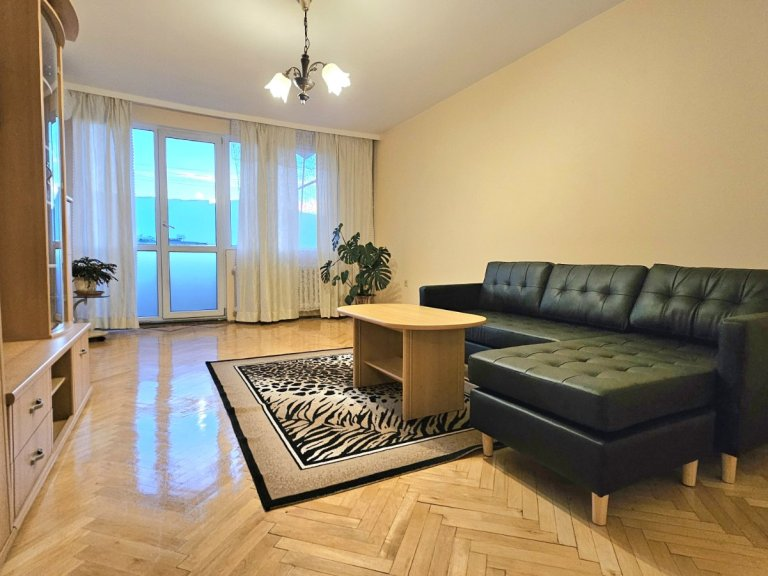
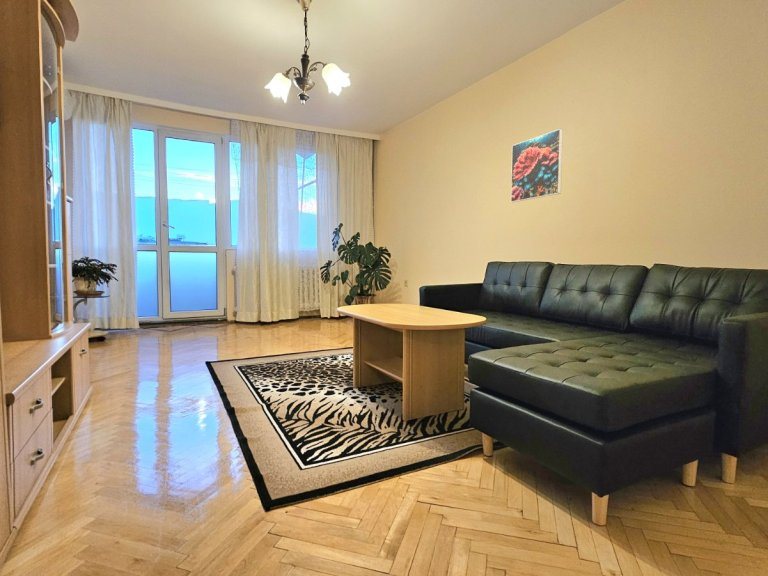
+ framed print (535, 168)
